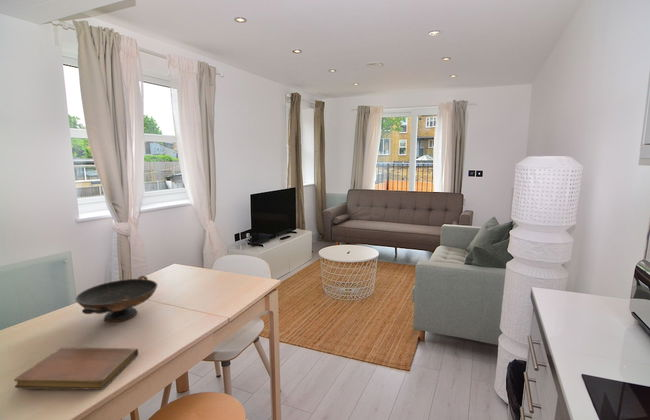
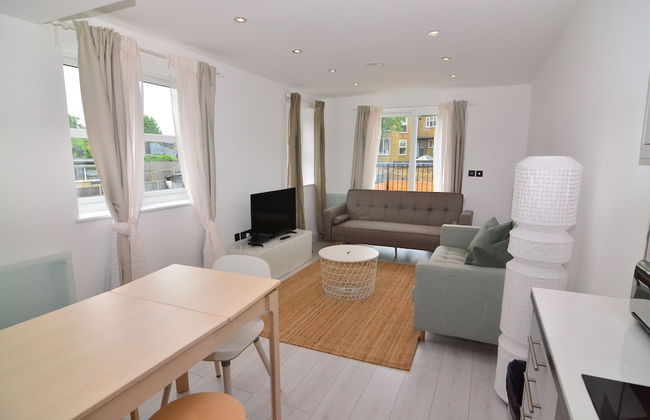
- notebook (81, 366)
- decorative bowl (119, 302)
